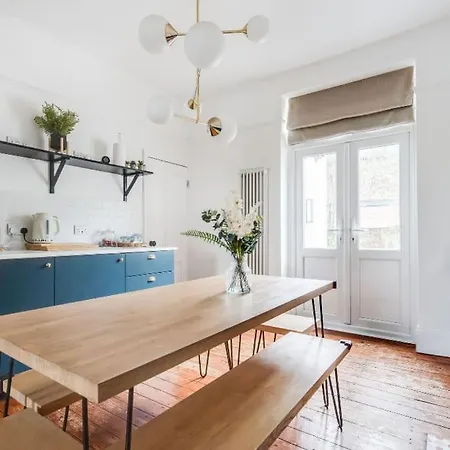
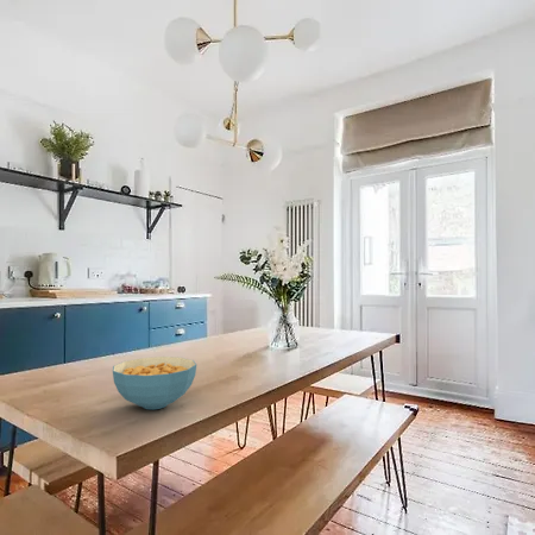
+ cereal bowl (155, 385)
